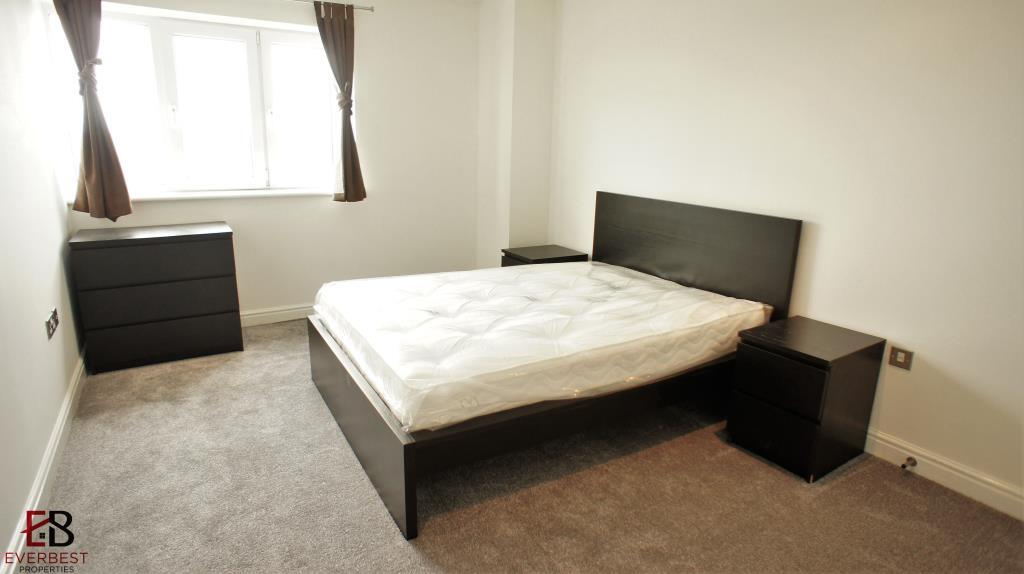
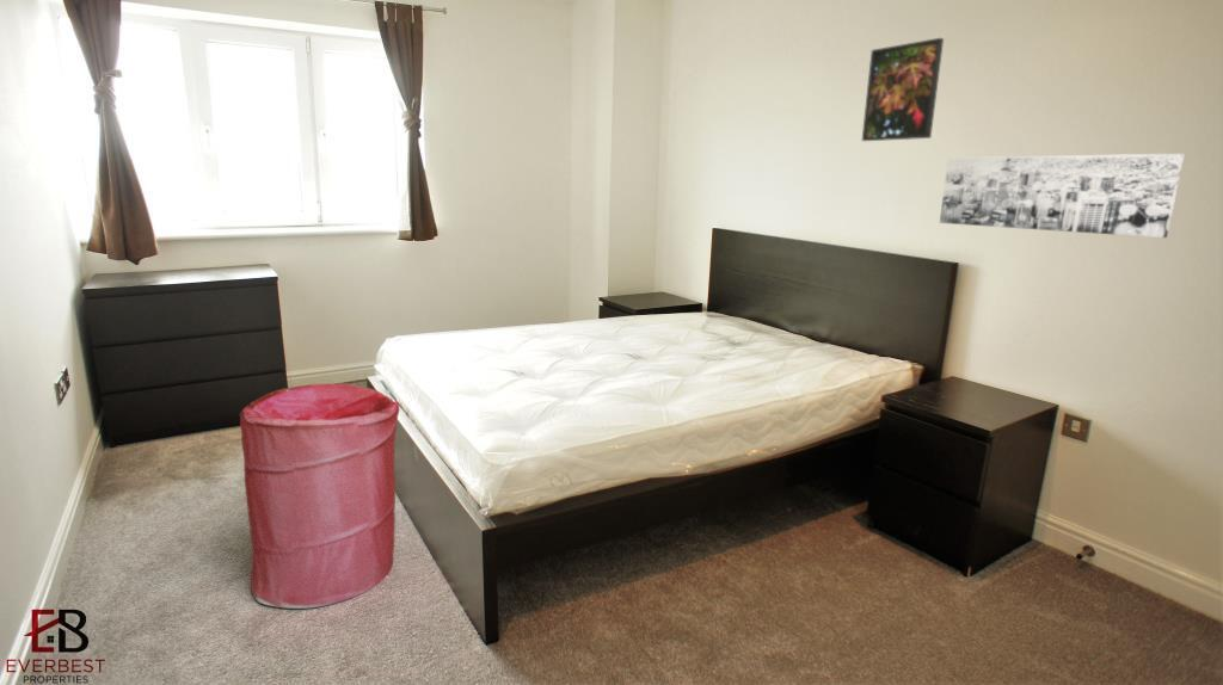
+ wall art (1045, 192)
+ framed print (899, 92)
+ laundry hamper (325, 485)
